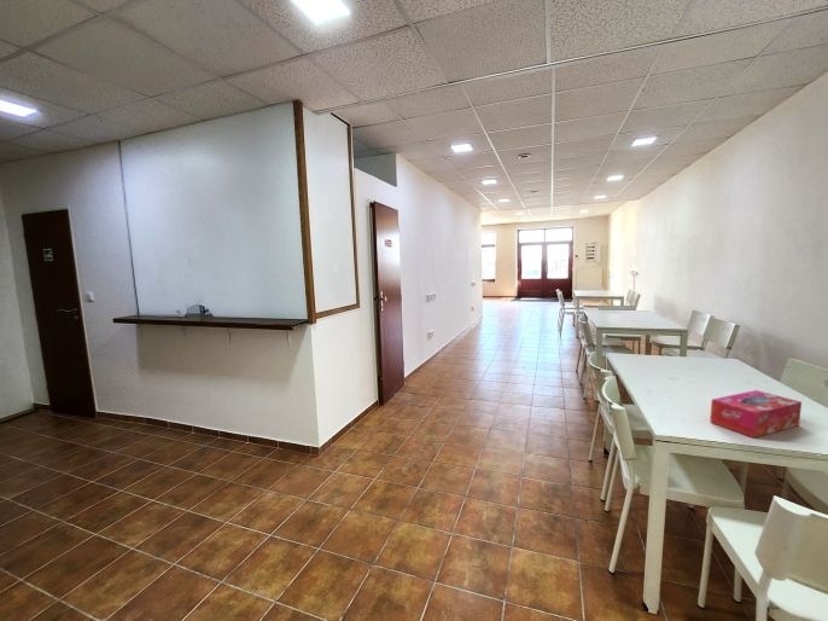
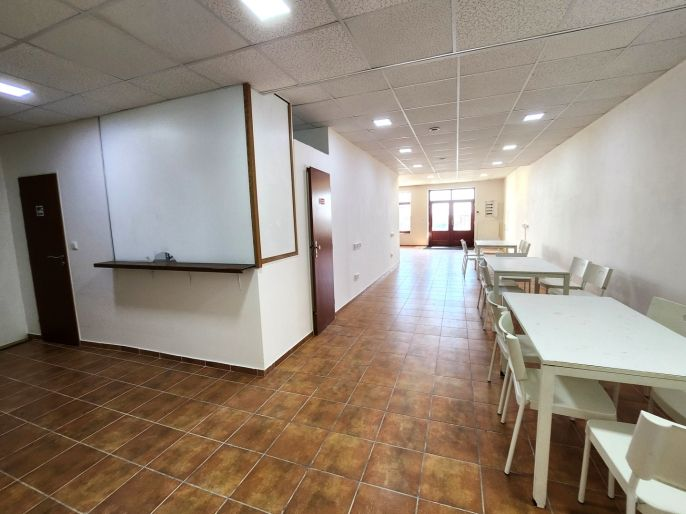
- tissue box (754, 412)
